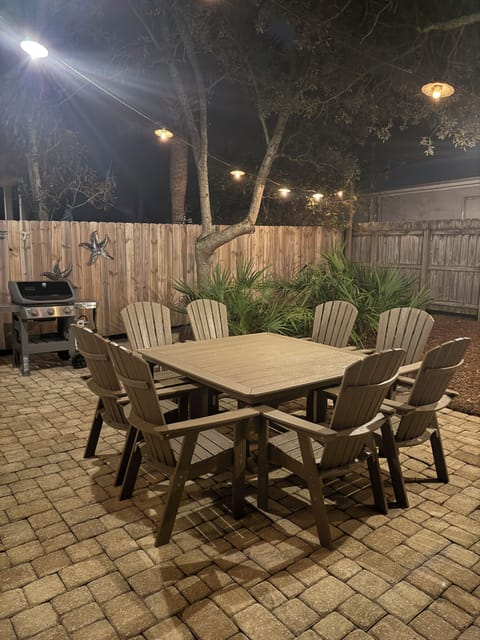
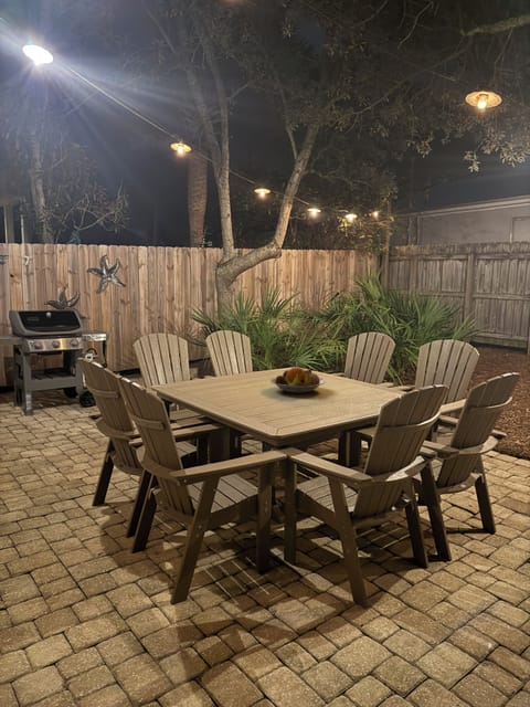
+ fruit bowl (297, 378)
